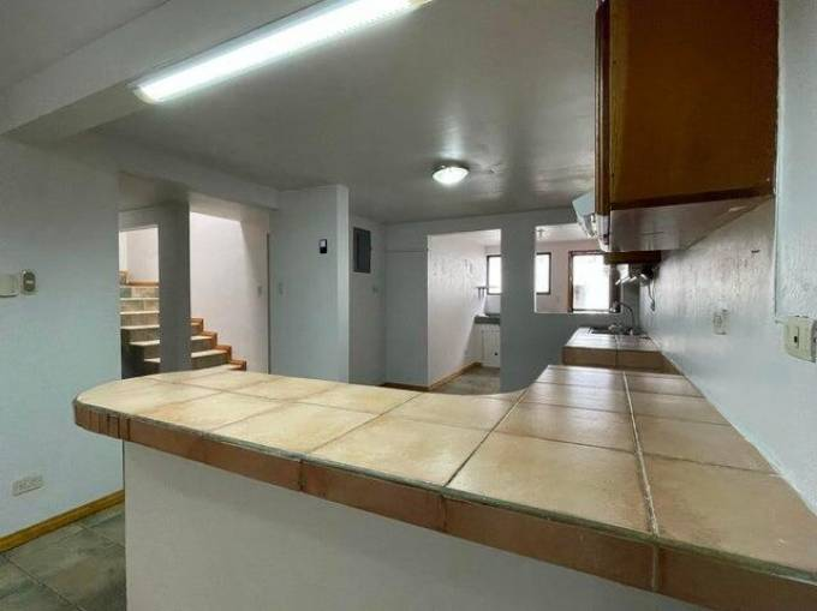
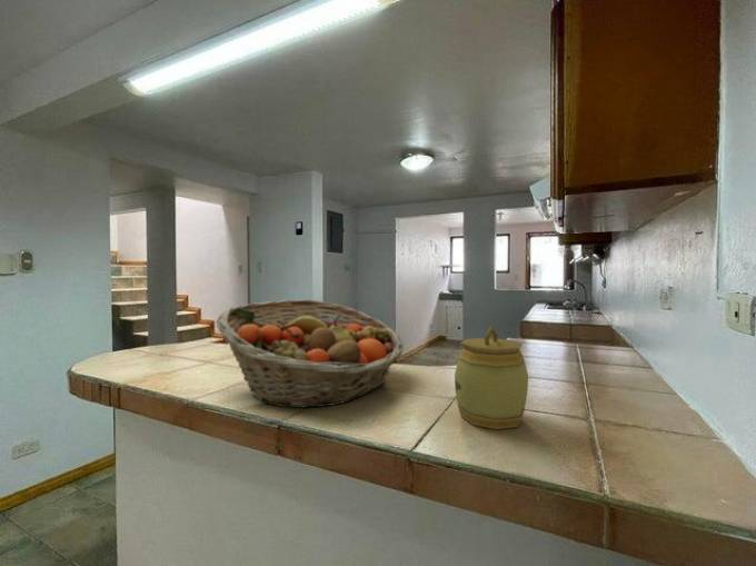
+ fruit basket (318, 344)
+ jar (490, 371)
